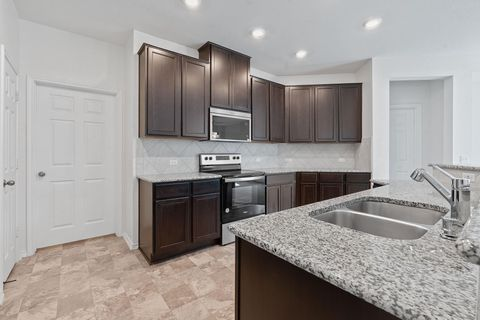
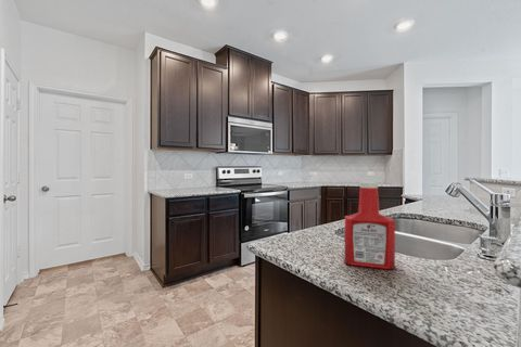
+ soap bottle (368, 222)
